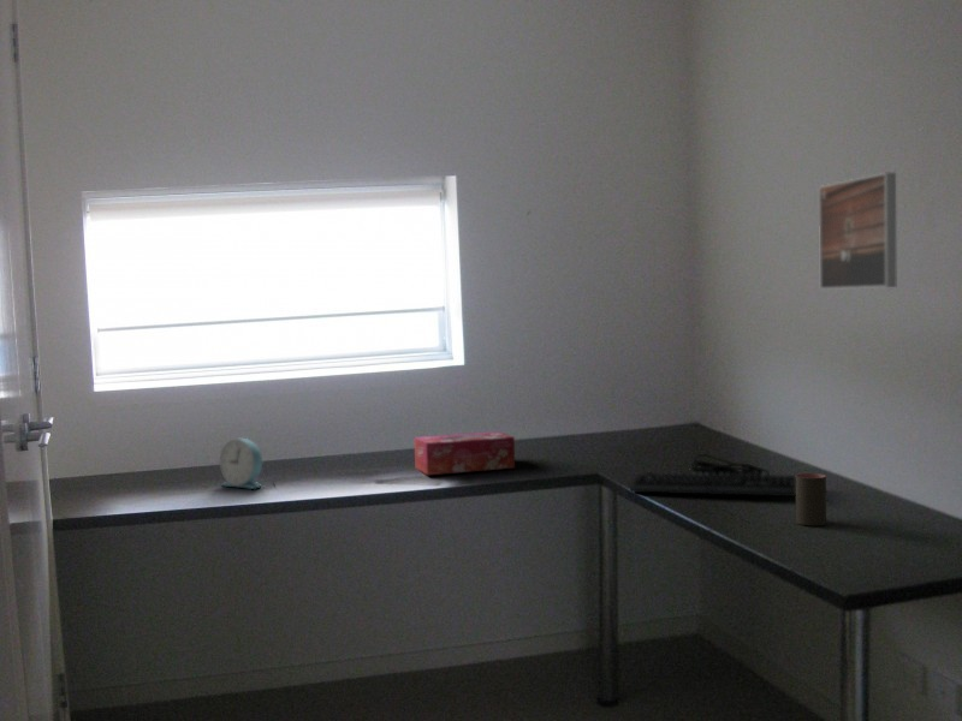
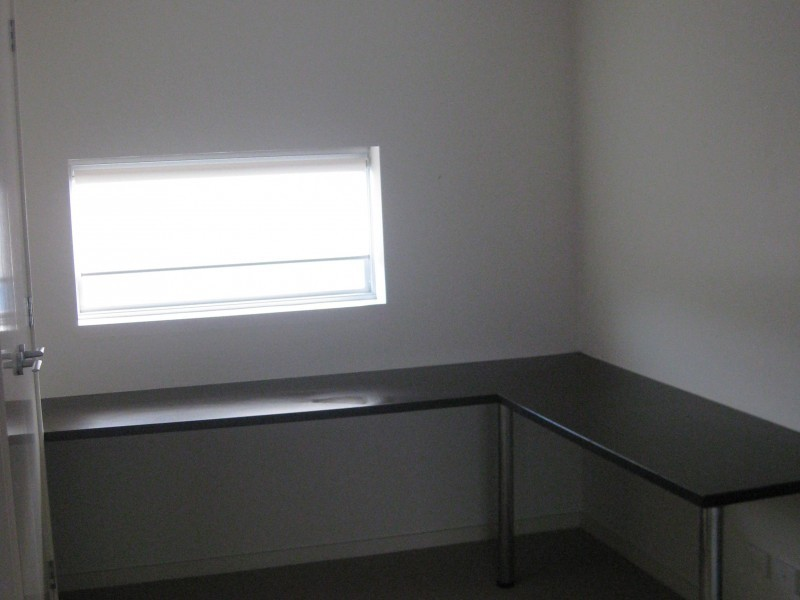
- tissue box (464, 452)
- alarm clock (243, 460)
- keyboard (714, 472)
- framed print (855, 233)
- cup (810, 499)
